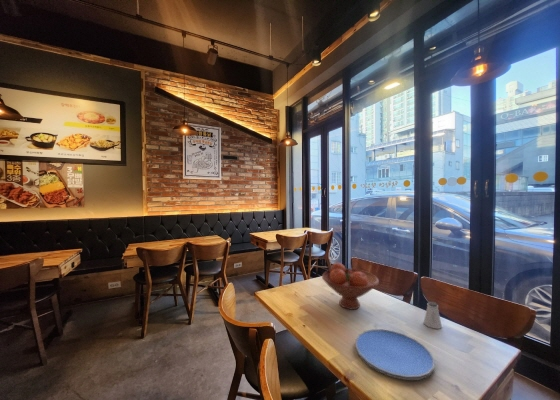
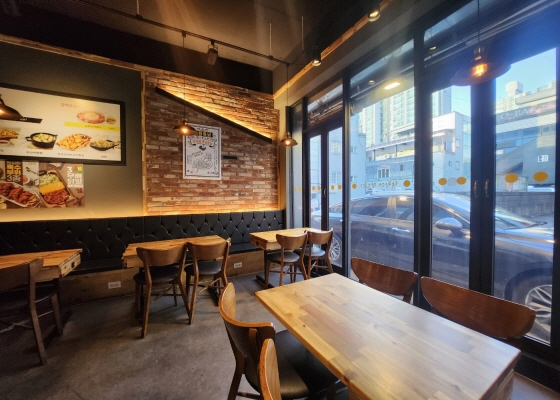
- fruit bowl (349, 285)
- saltshaker (432, 313)
- plate (392, 352)
